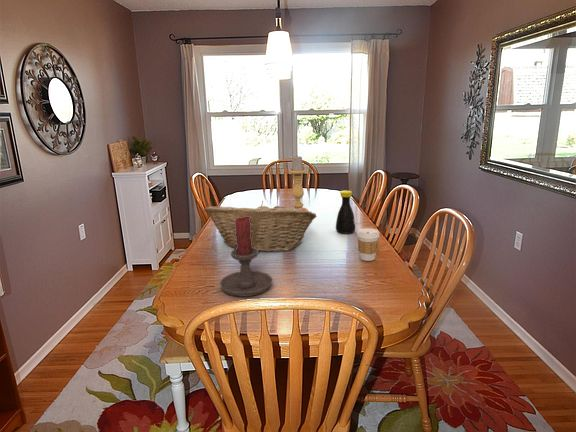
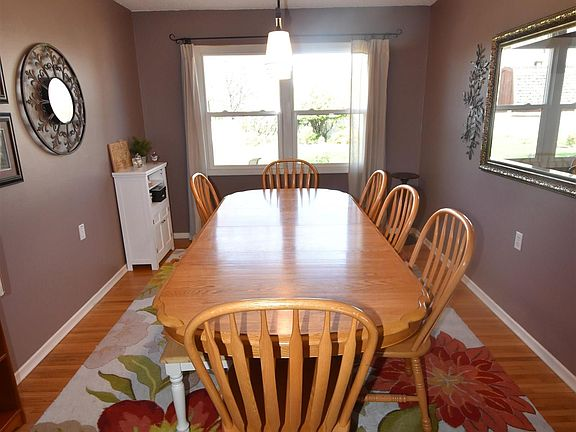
- fruit basket (260, 221)
- candle holder (244, 249)
- coffee cup (367, 244)
- candle holder (297, 188)
- bottle (345, 211)
